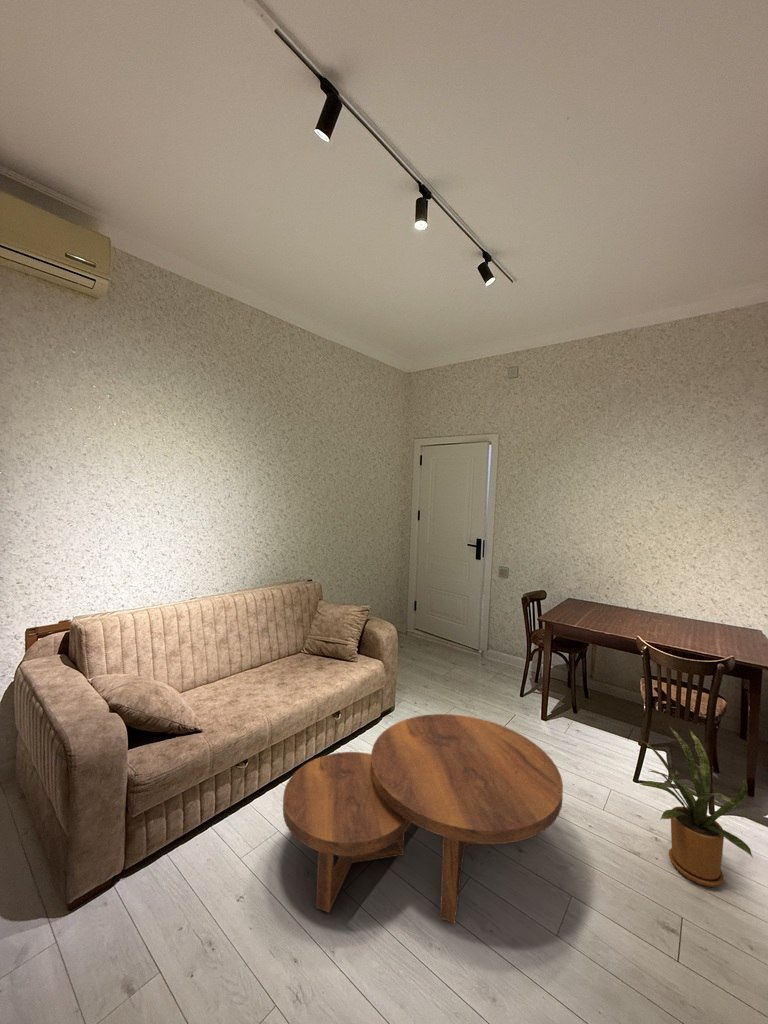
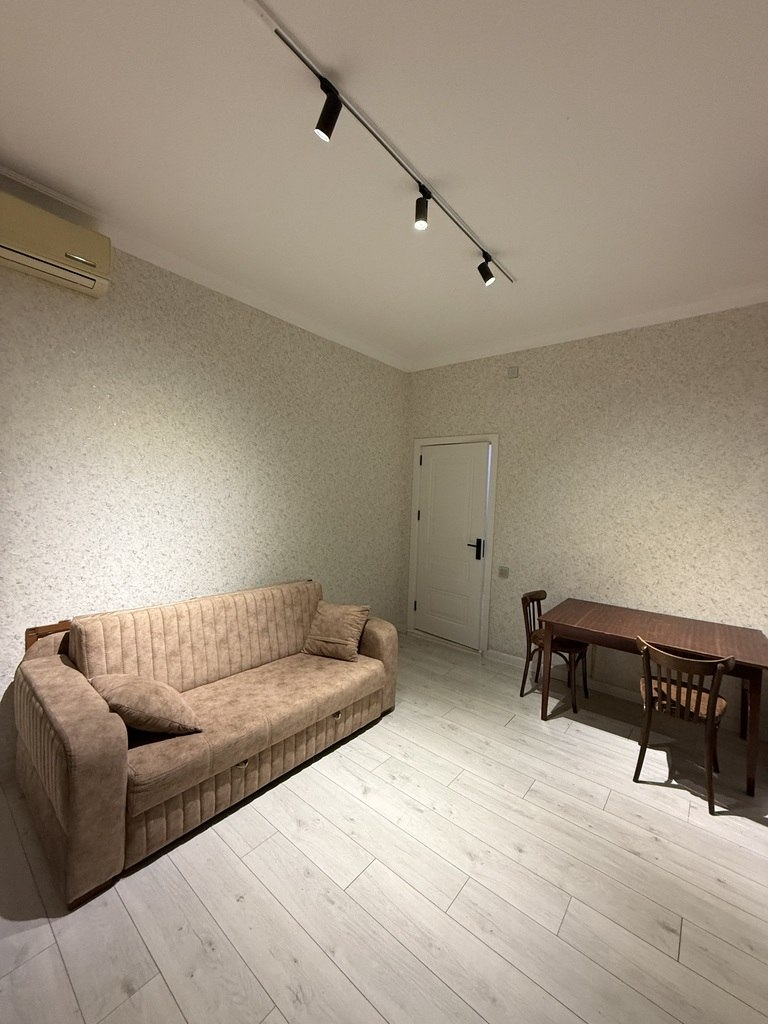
- coffee table (422, 805)
- house plant (688, 806)
